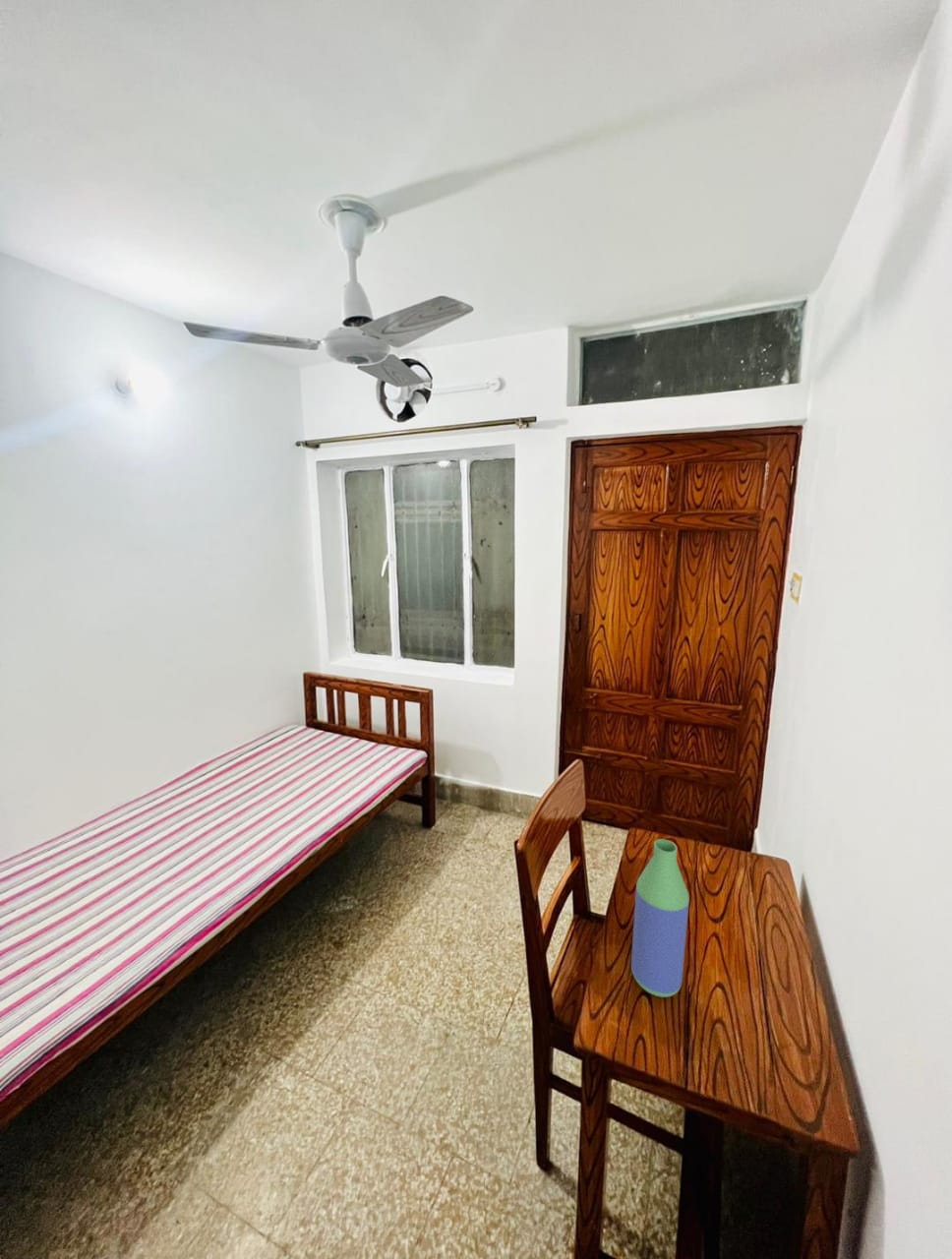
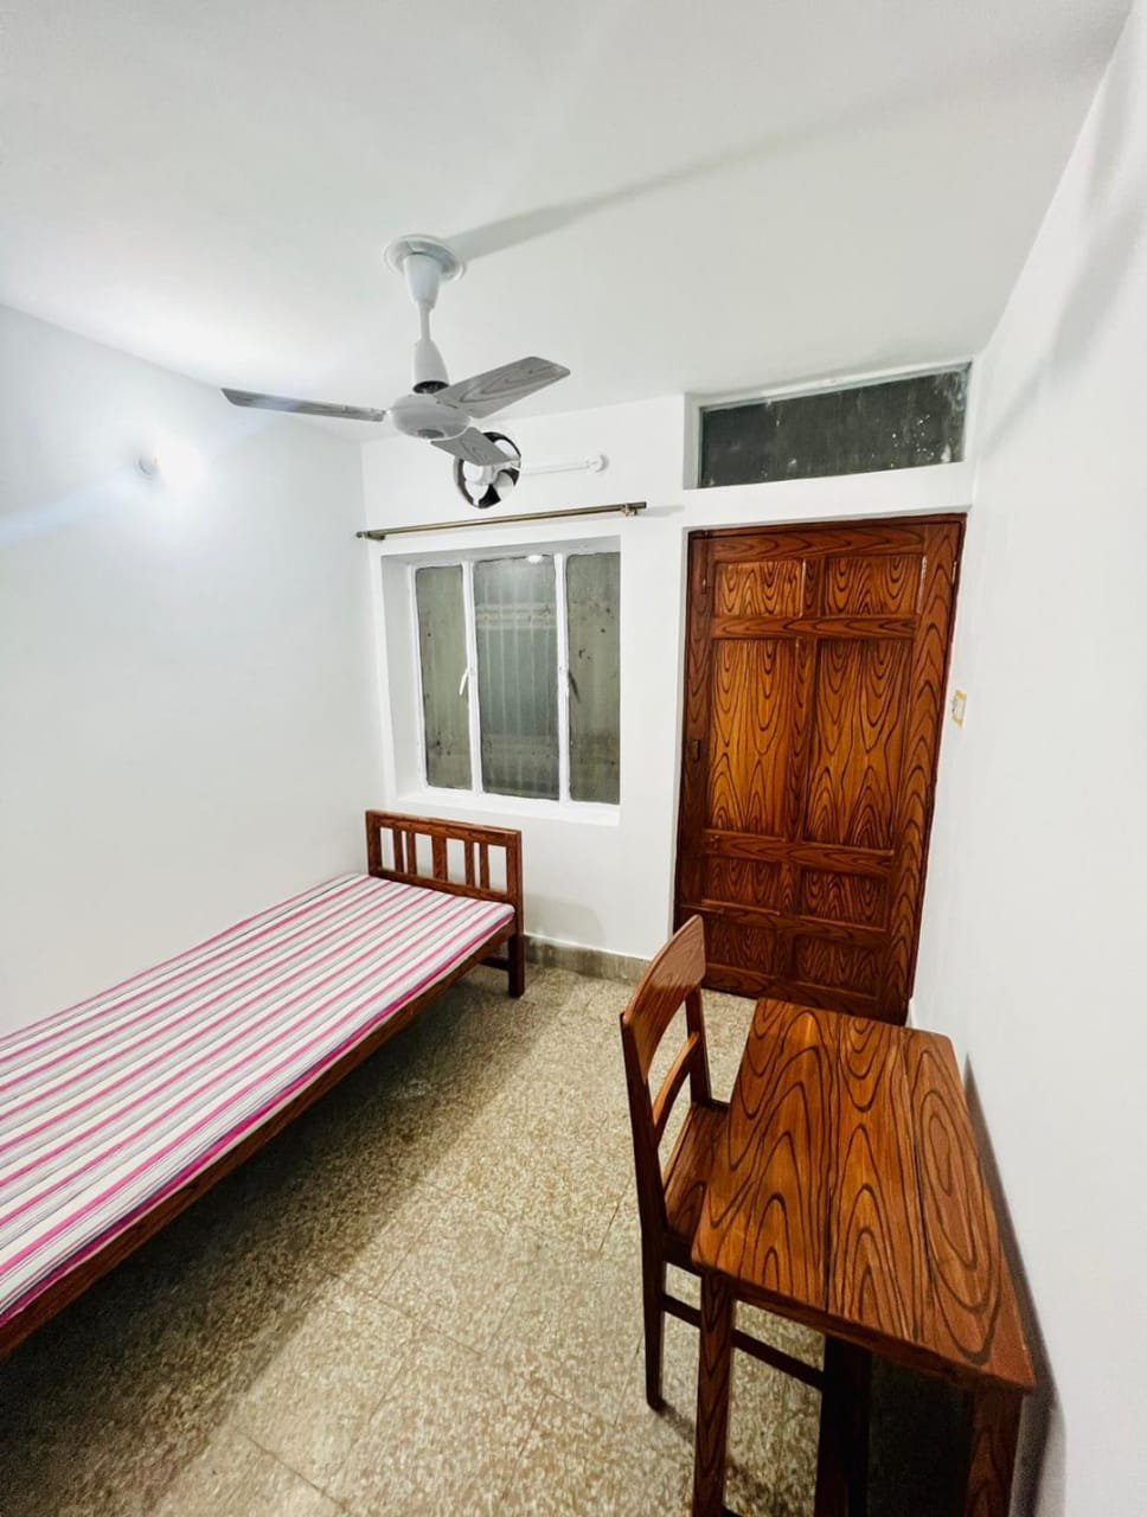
- bottle (660, 915)
